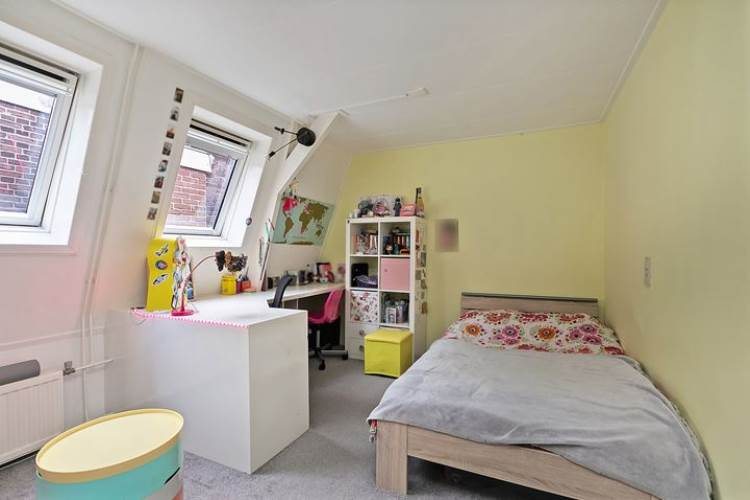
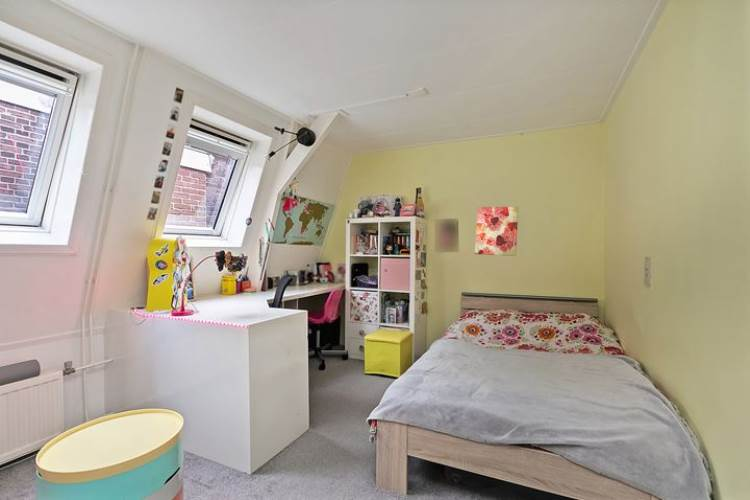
+ wall art (496, 230)
